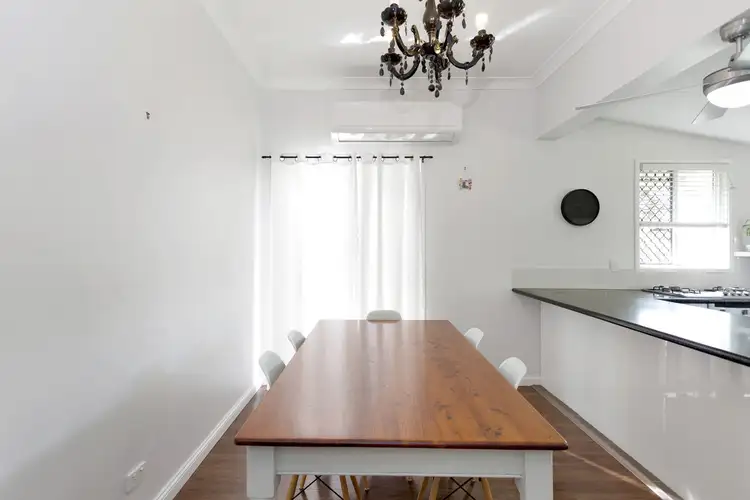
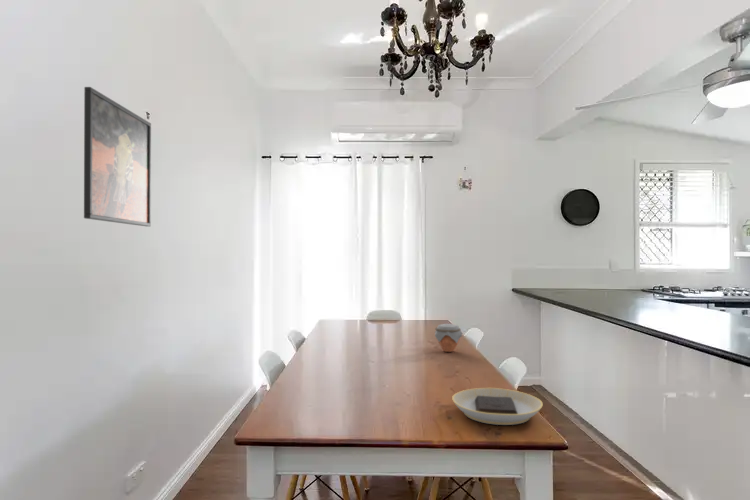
+ plate (496, 406)
+ jar (448, 337)
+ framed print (121, 164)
